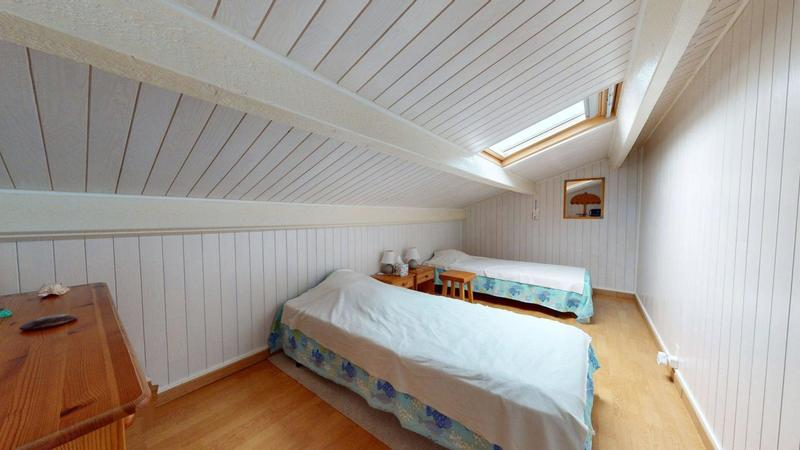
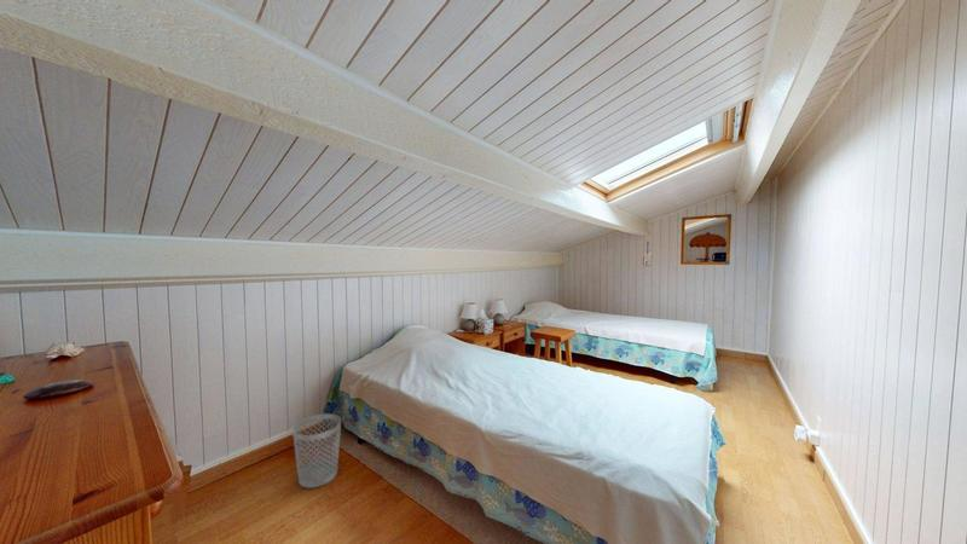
+ wastebasket (318, 450)
